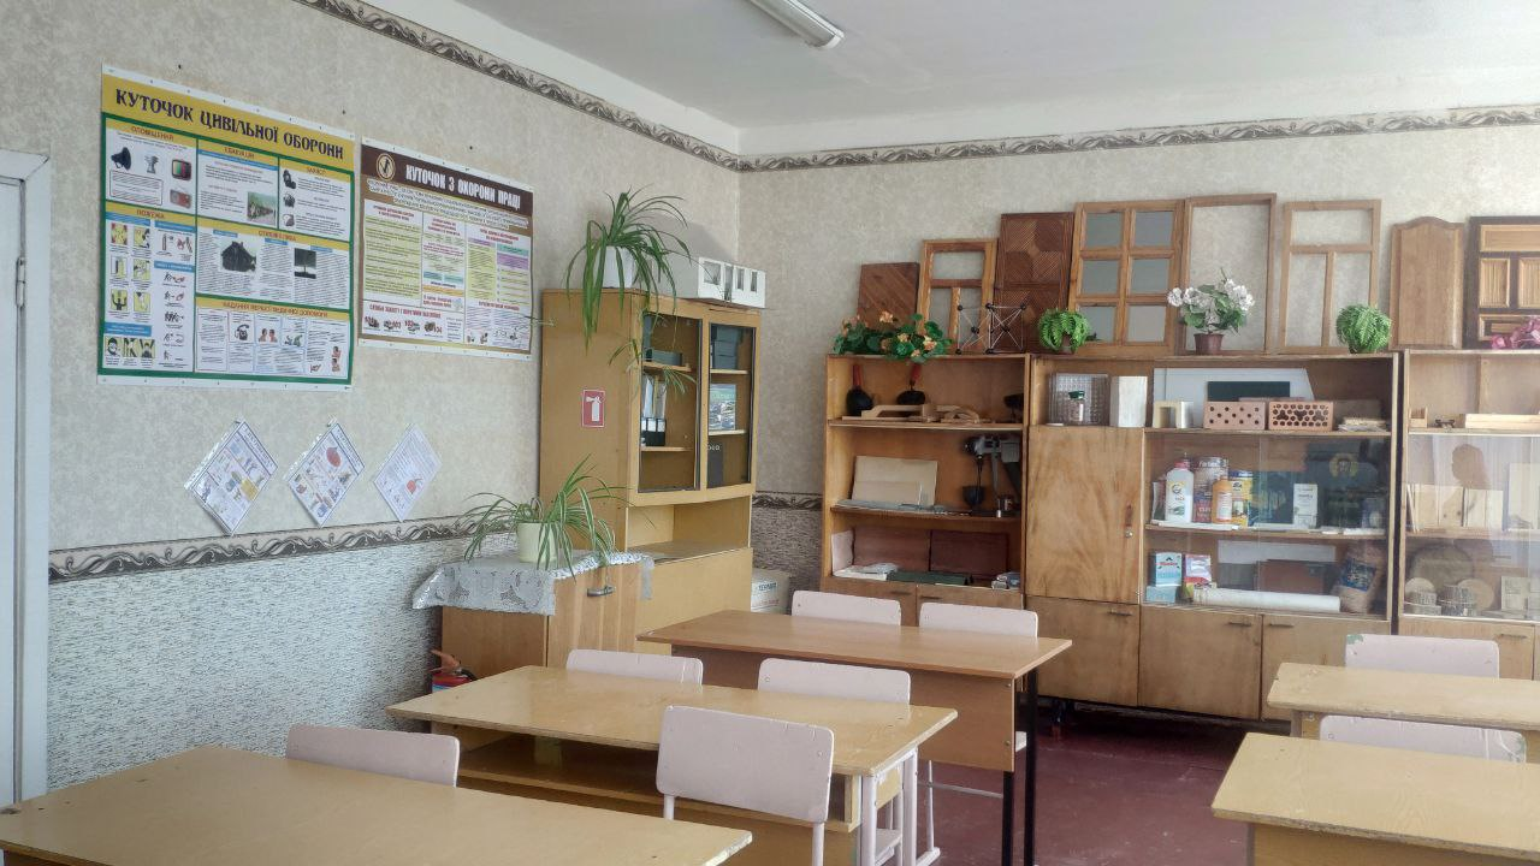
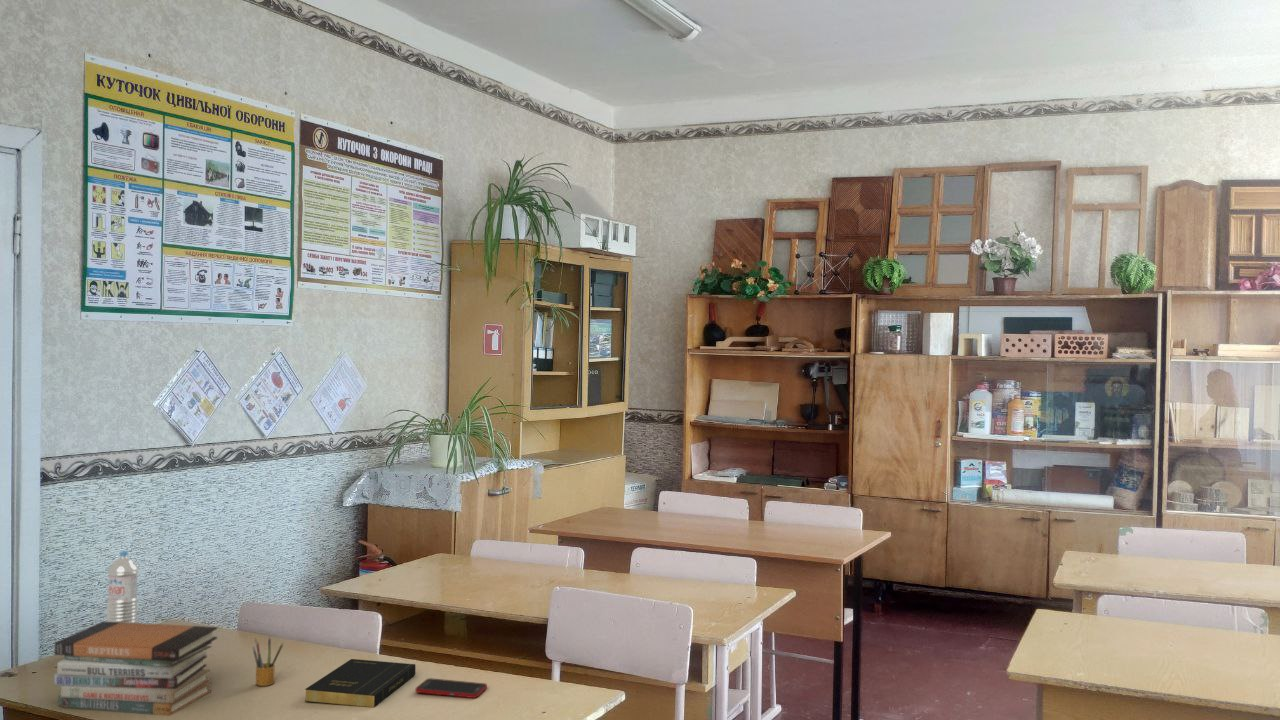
+ pencil box (267, 661)
+ book stack (136, 666)
+ book (363, 680)
+ cell phone (451, 688)
+ water bottle (122, 600)
